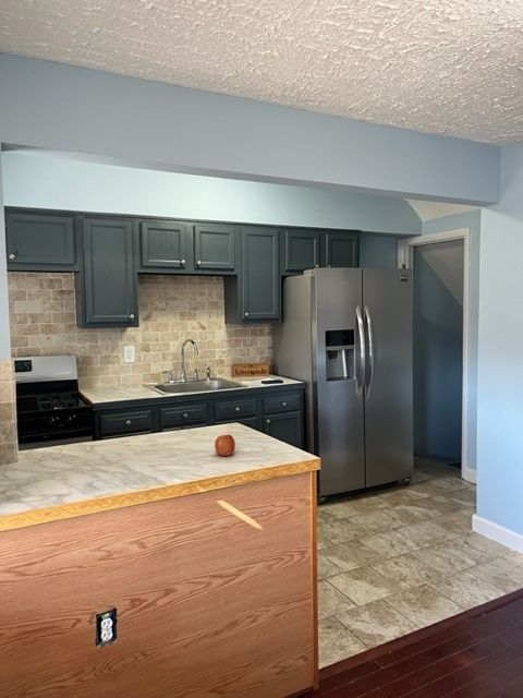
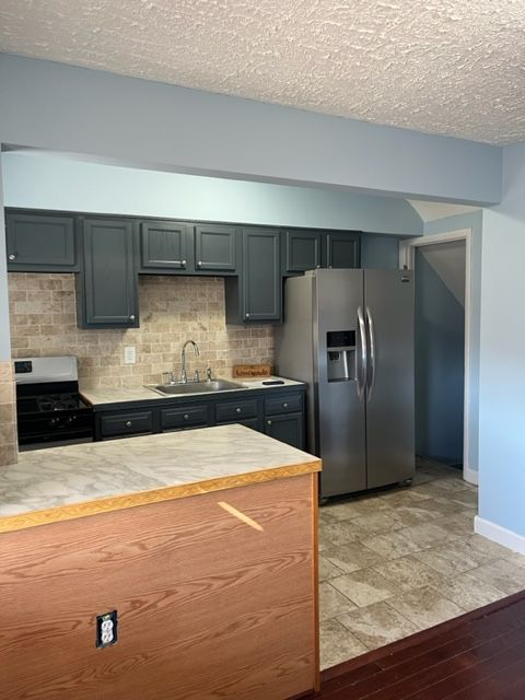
- fruit (224, 444)
